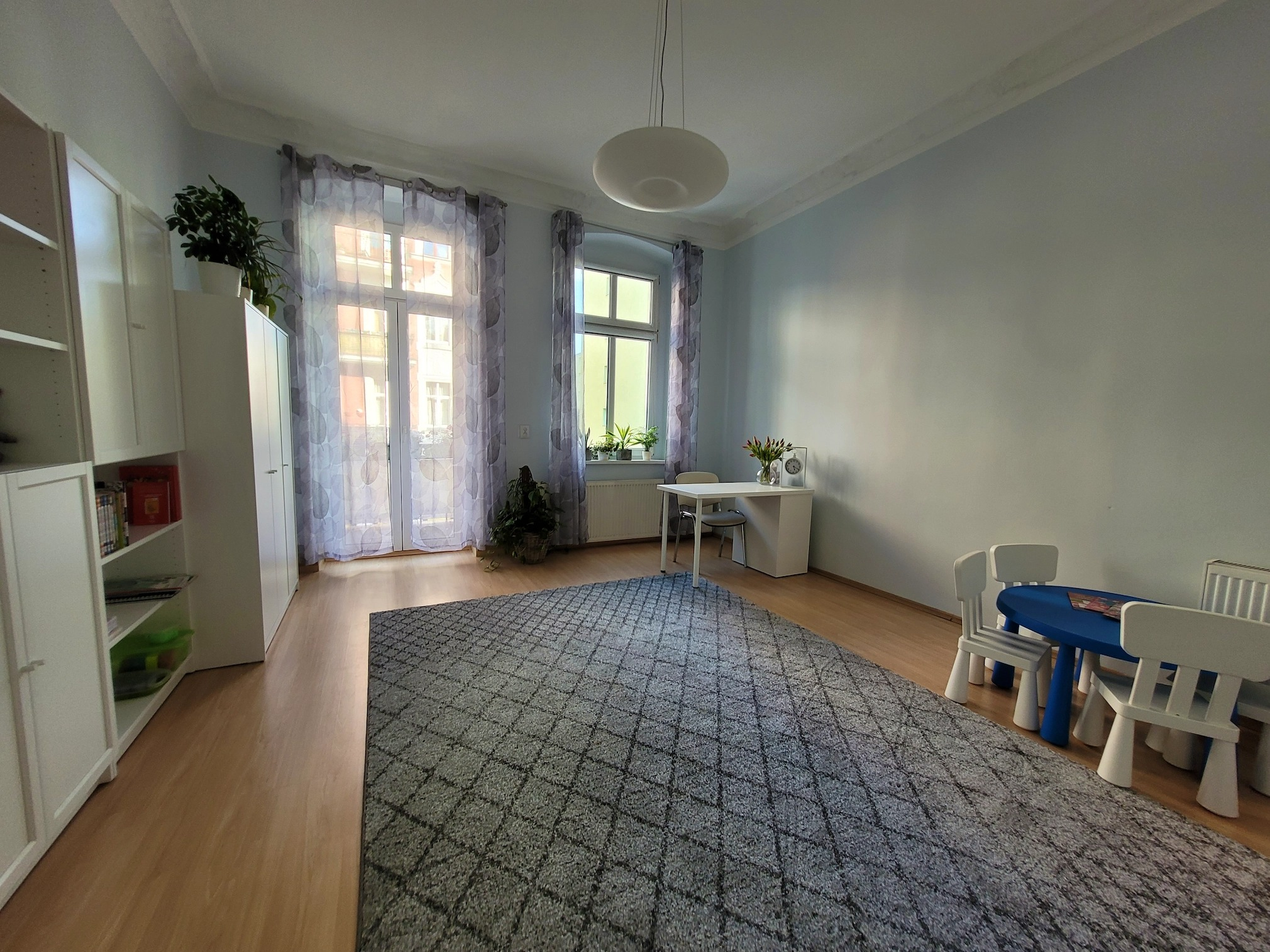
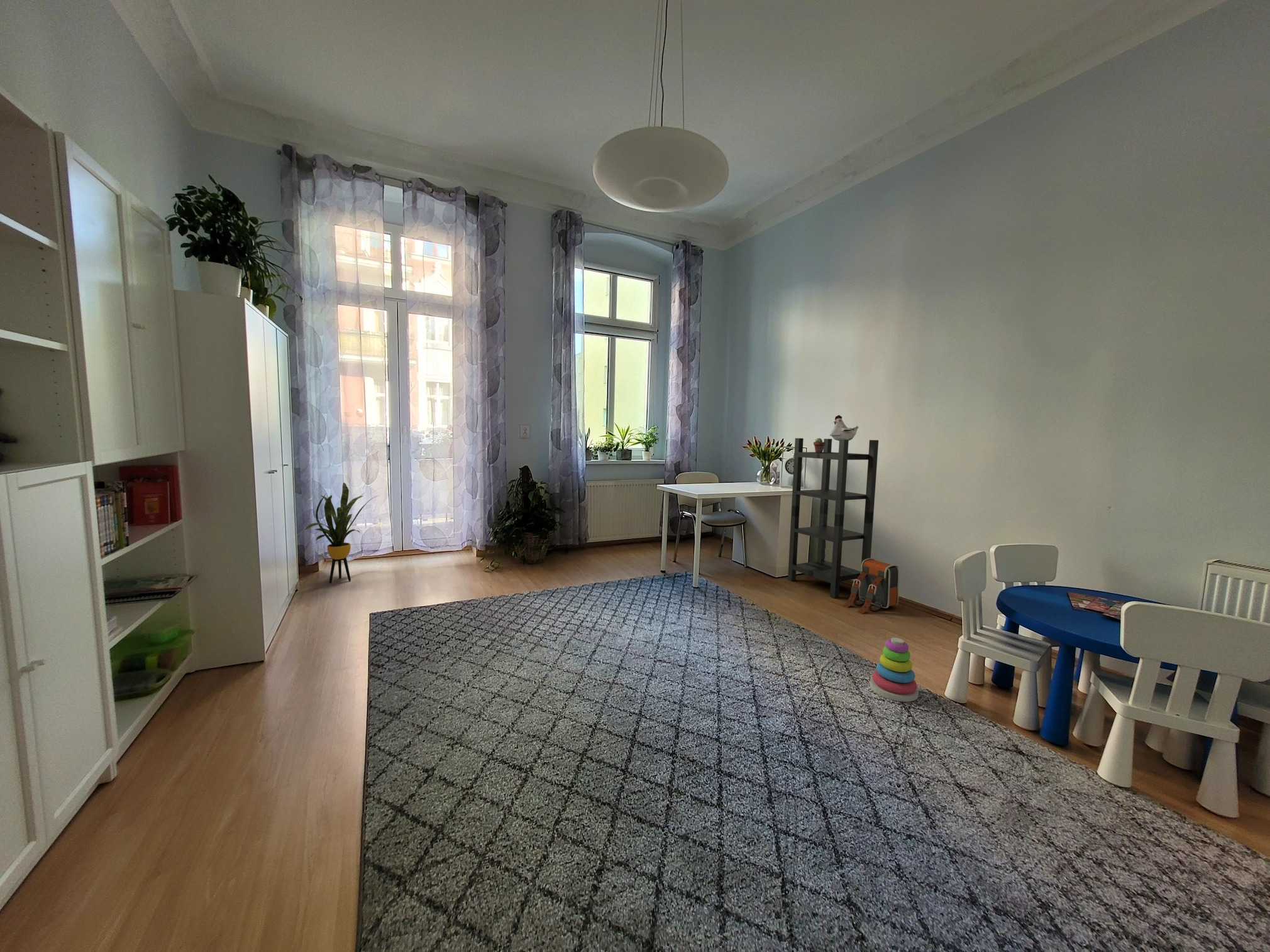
+ potted succulent (819, 444)
+ house plant (344, 533)
+ stacking toy (895, 665)
+ decorative figurine (843, 434)
+ backpack (875, 584)
+ shelving unit (827, 513)
